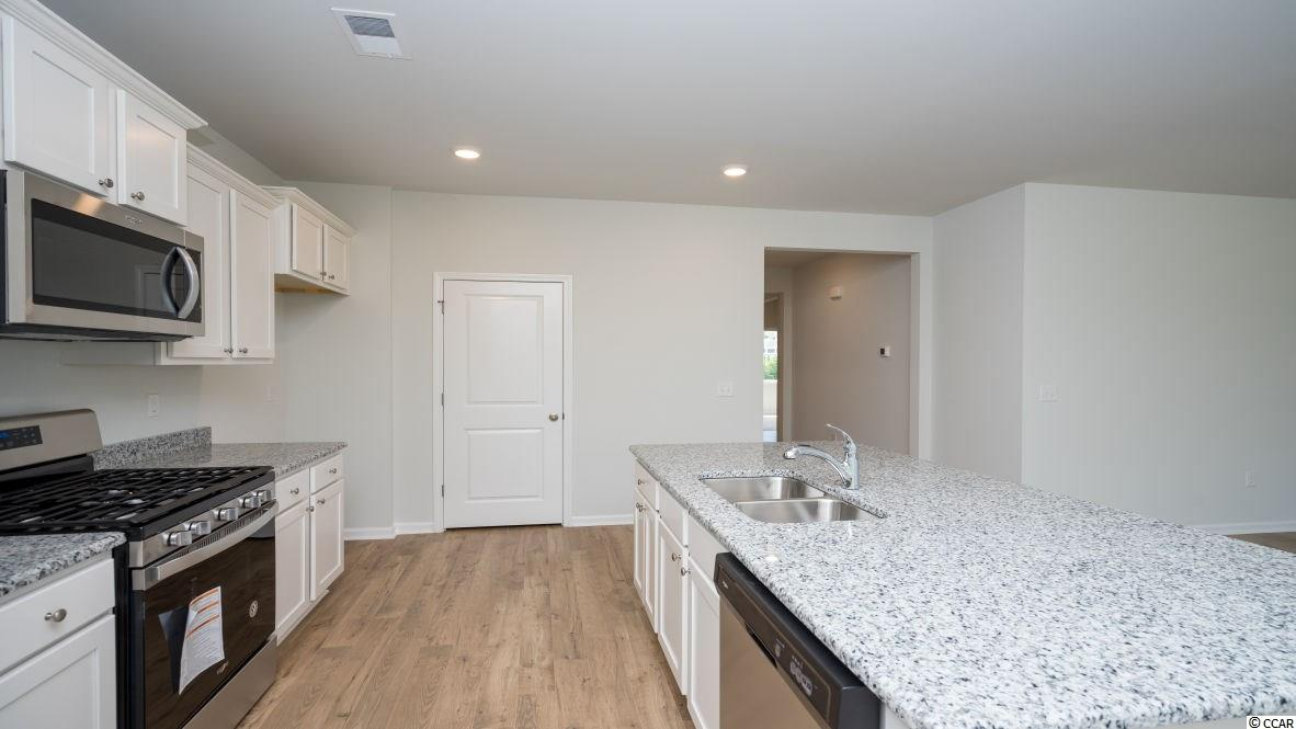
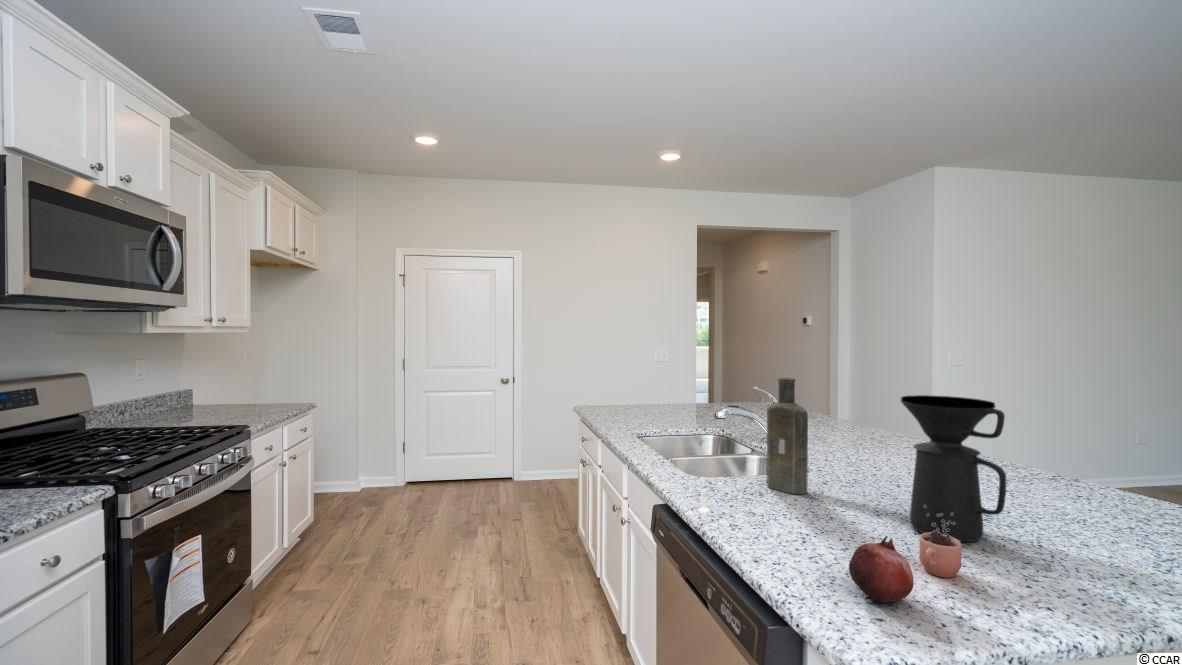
+ bottle (789, 433)
+ cocoa (936, 541)
+ fruit (880, 565)
+ coffee maker (945, 465)
